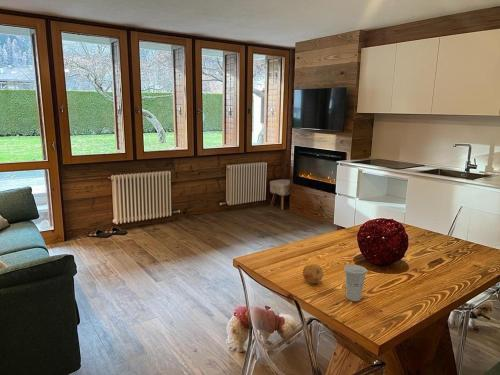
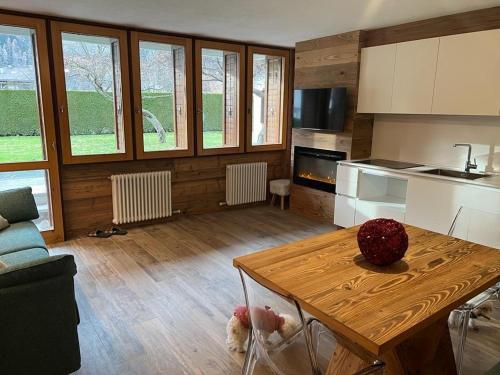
- fruit (312, 272)
- cup (354, 283)
